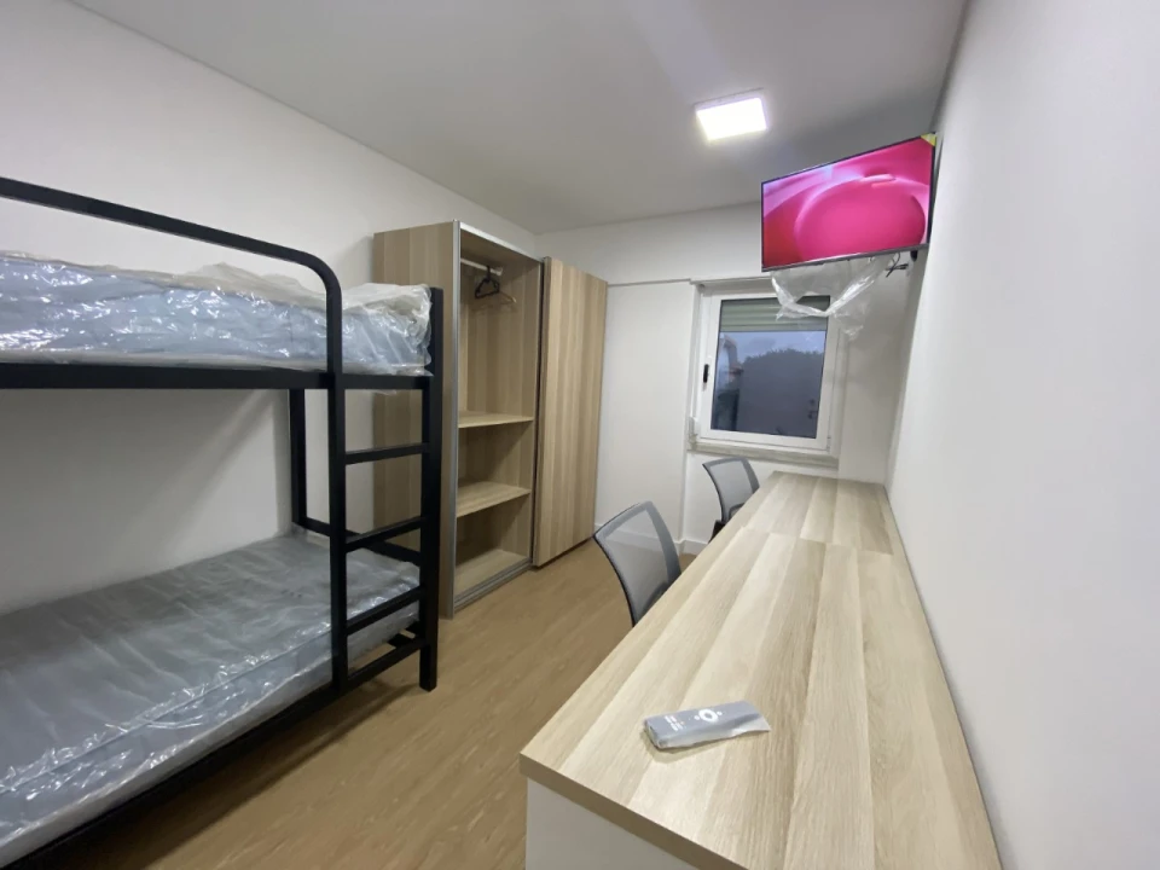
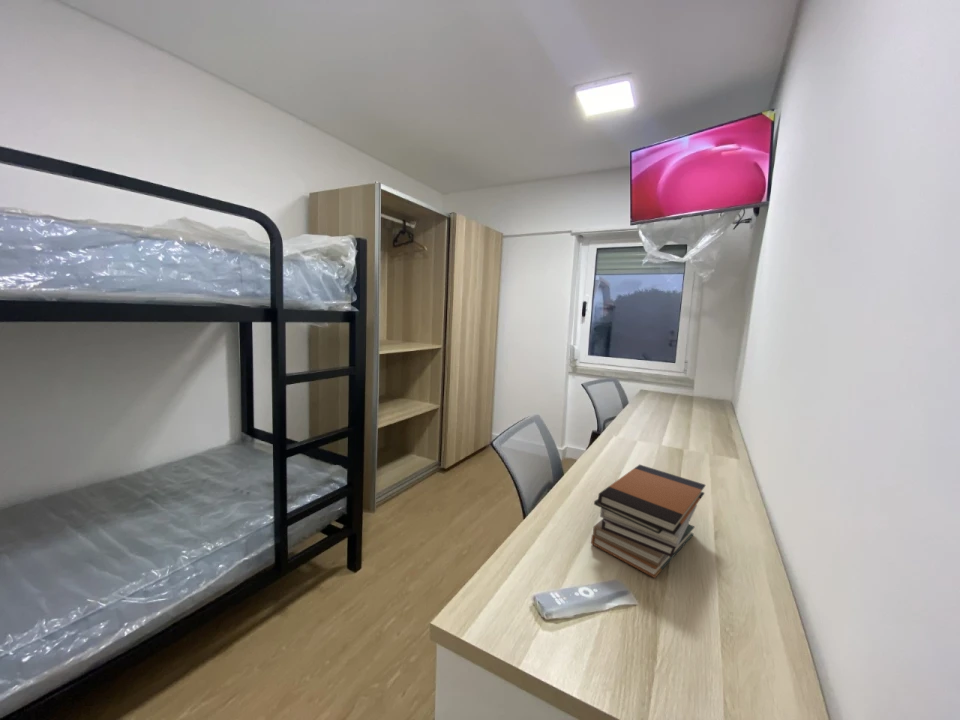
+ book stack (649, 513)
